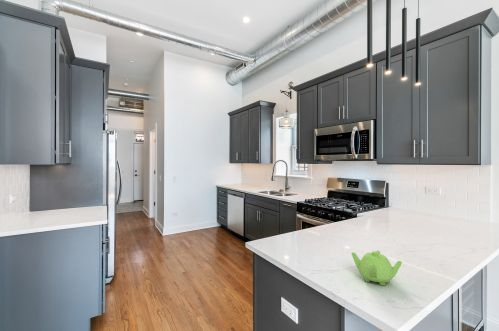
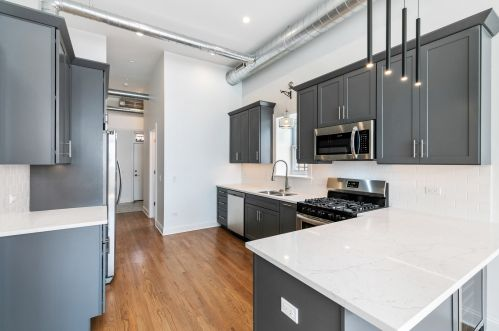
- teapot (375, 265)
